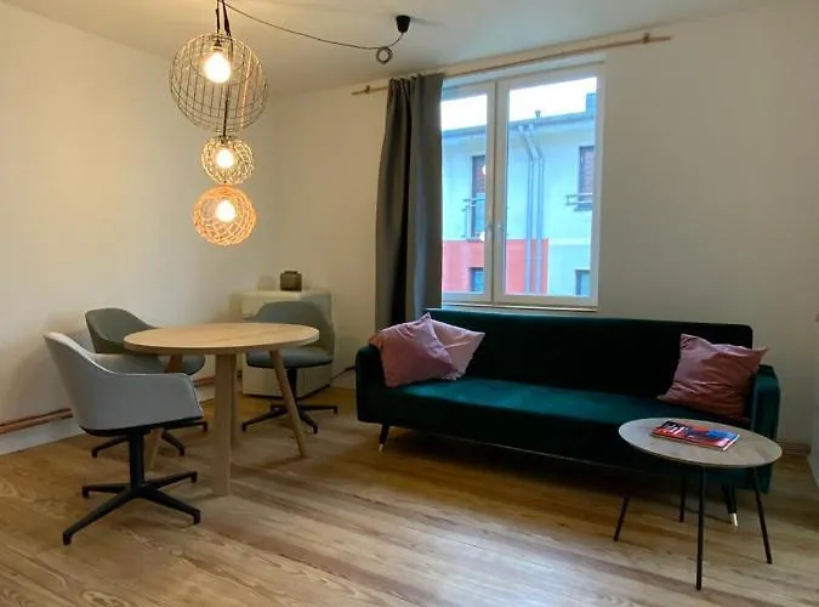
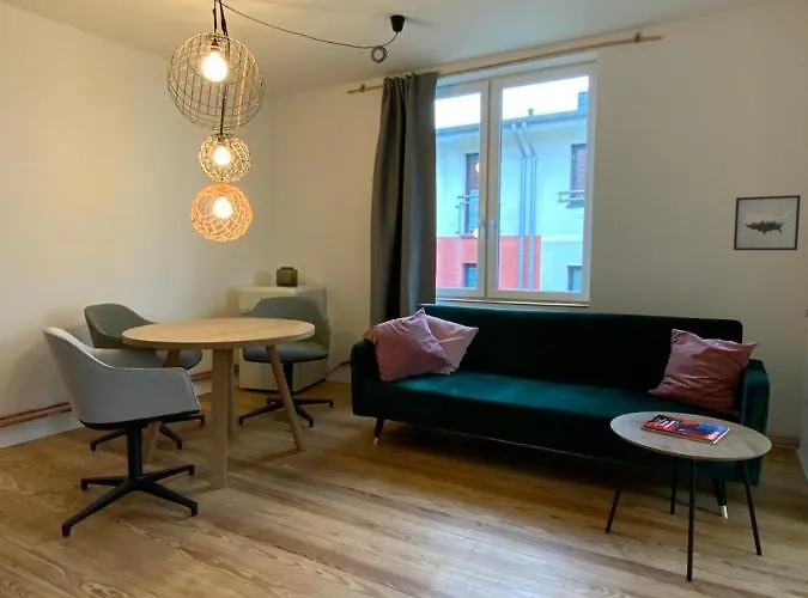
+ wall art (765, 222)
